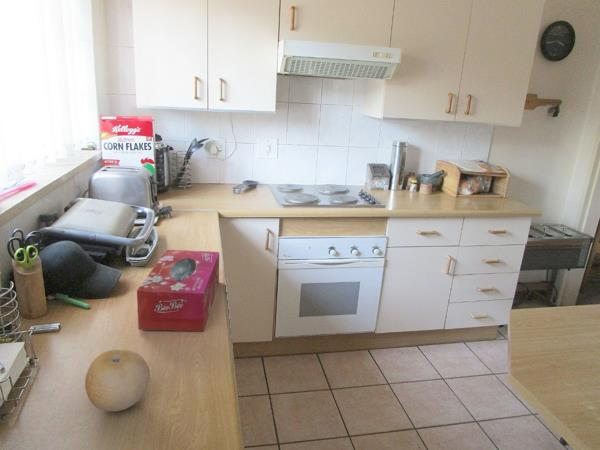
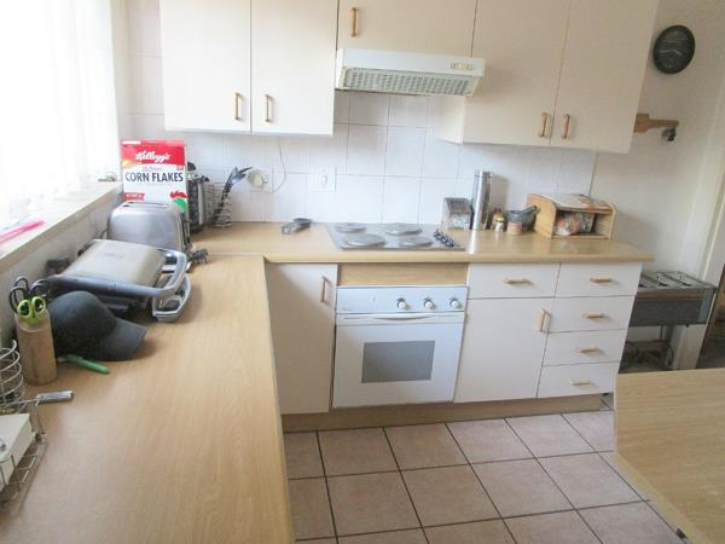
- tissue box (183, 286)
- fruit (118, 380)
